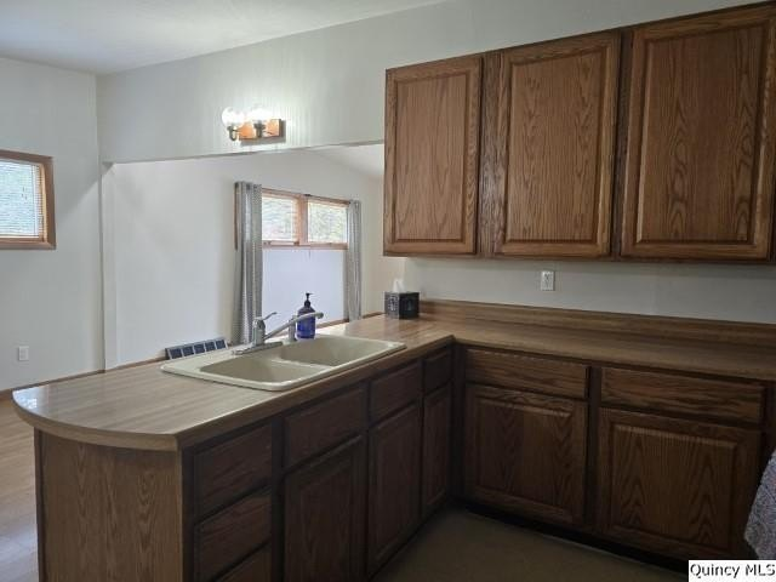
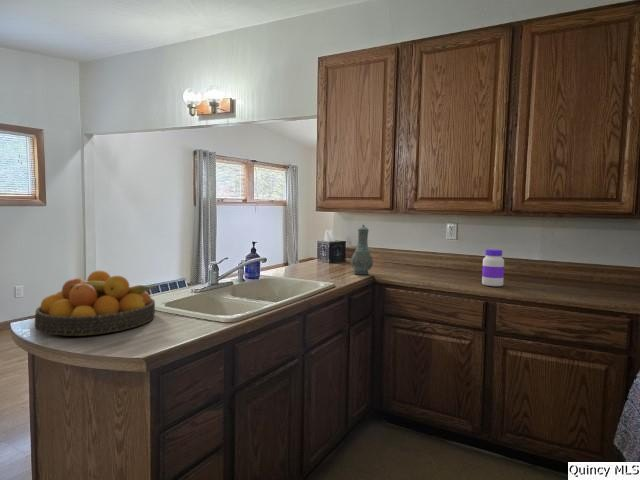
+ vase (361, 249)
+ jar (493, 267)
+ fruit bowl (98, 297)
